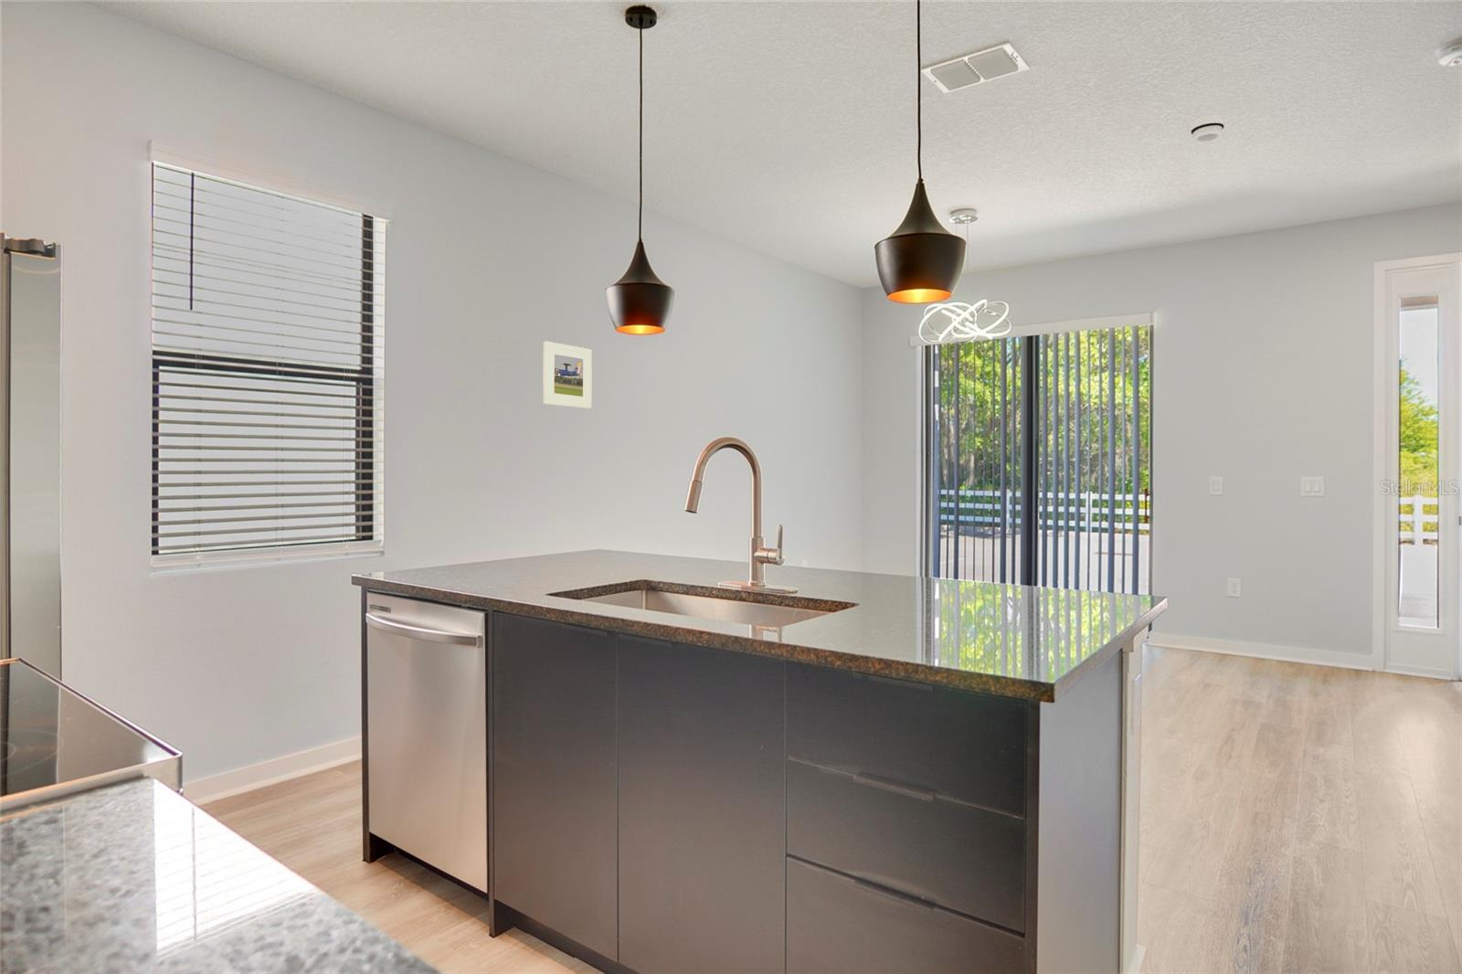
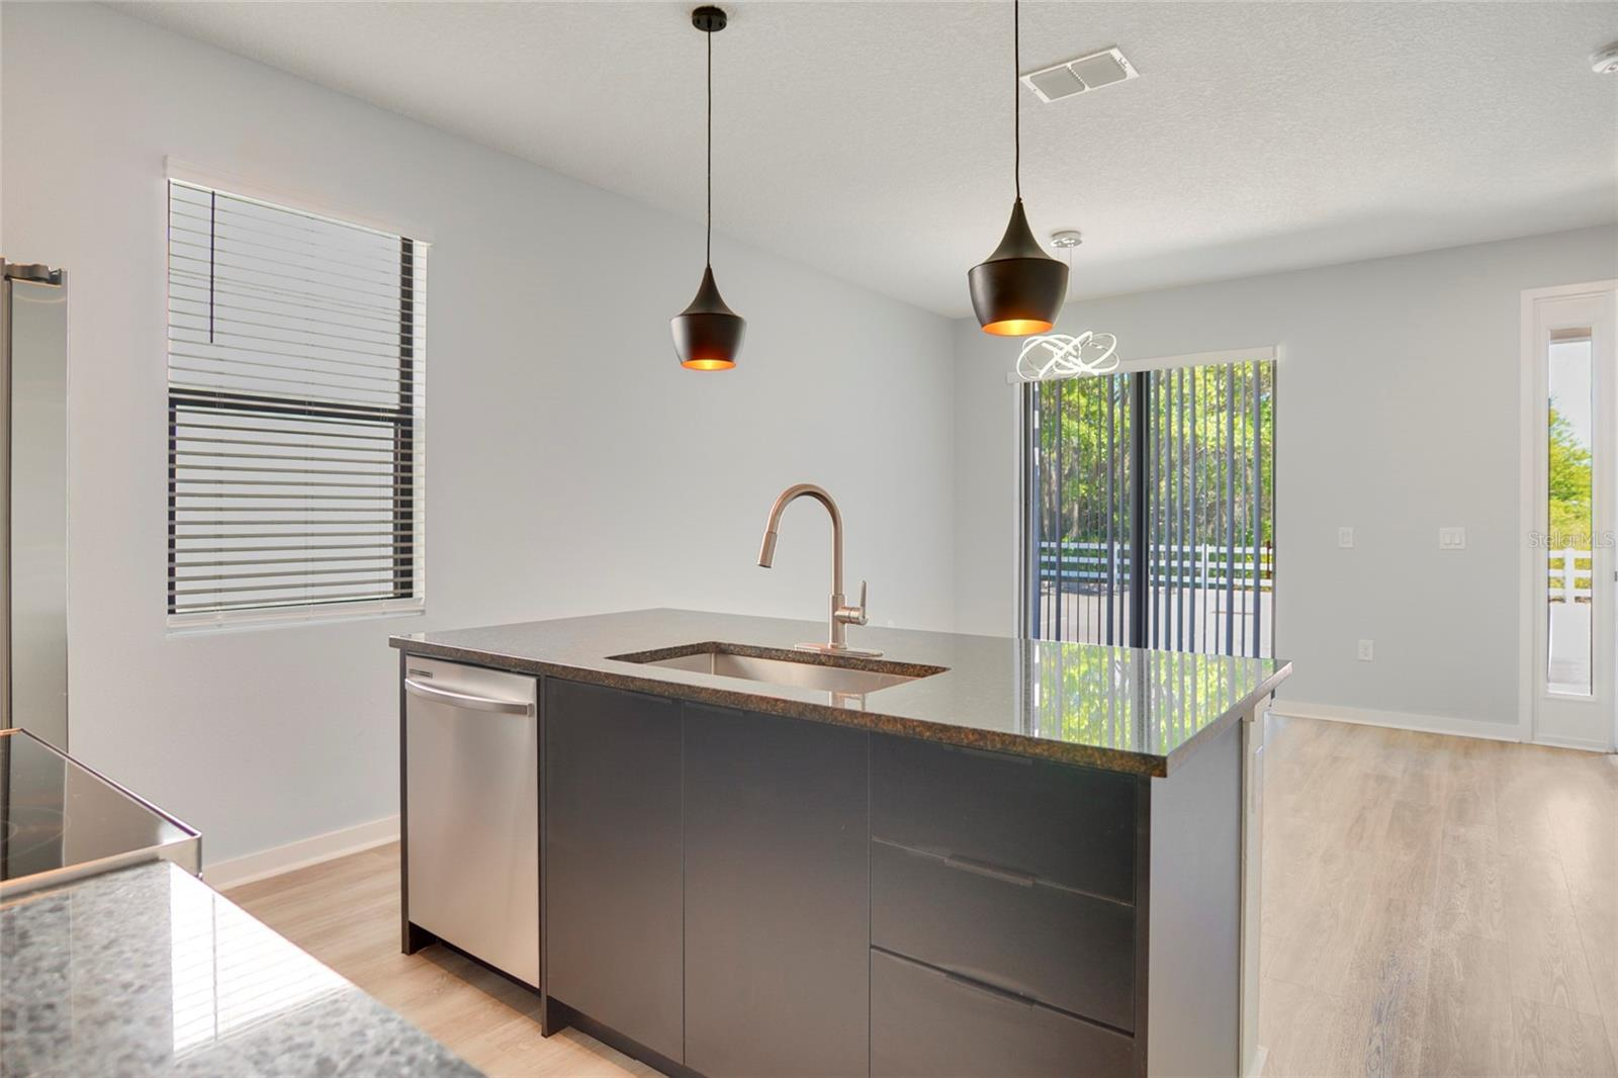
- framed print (567, 375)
- smoke detector (1207, 129)
